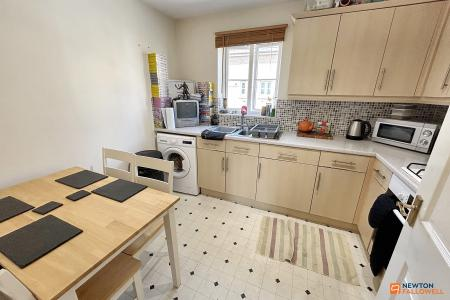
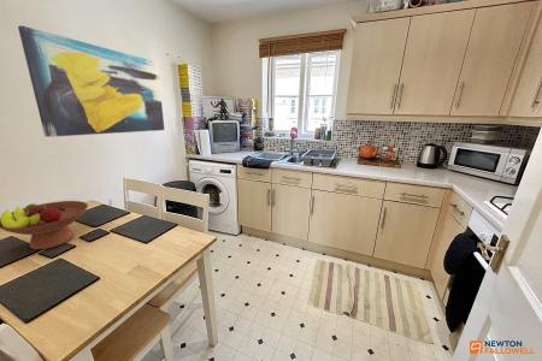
+ fruit bowl (47, 221)
+ wall art (111, 91)
